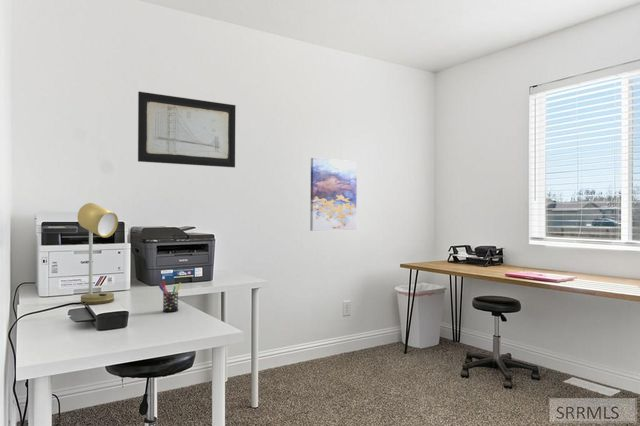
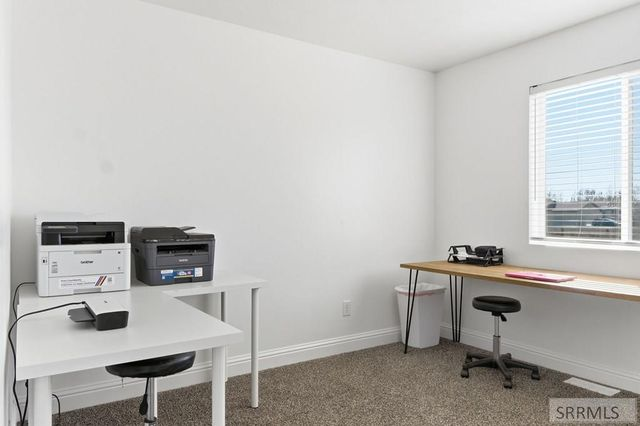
- wall art (334, 195)
- wall art (189, 131)
- pen holder (170, 295)
- desk lamp (92, 252)
